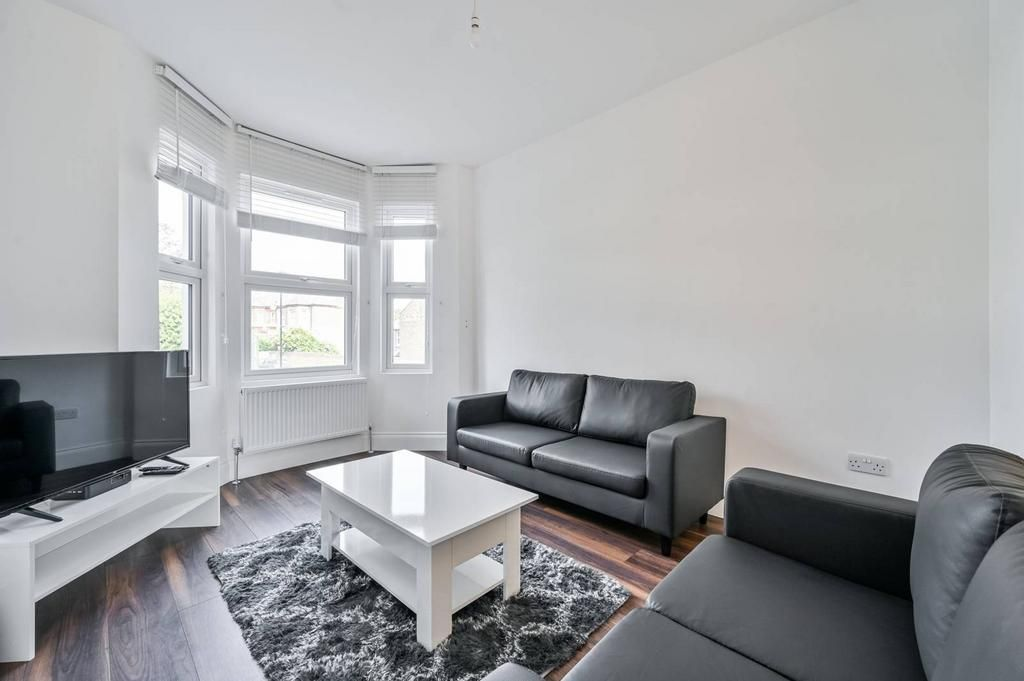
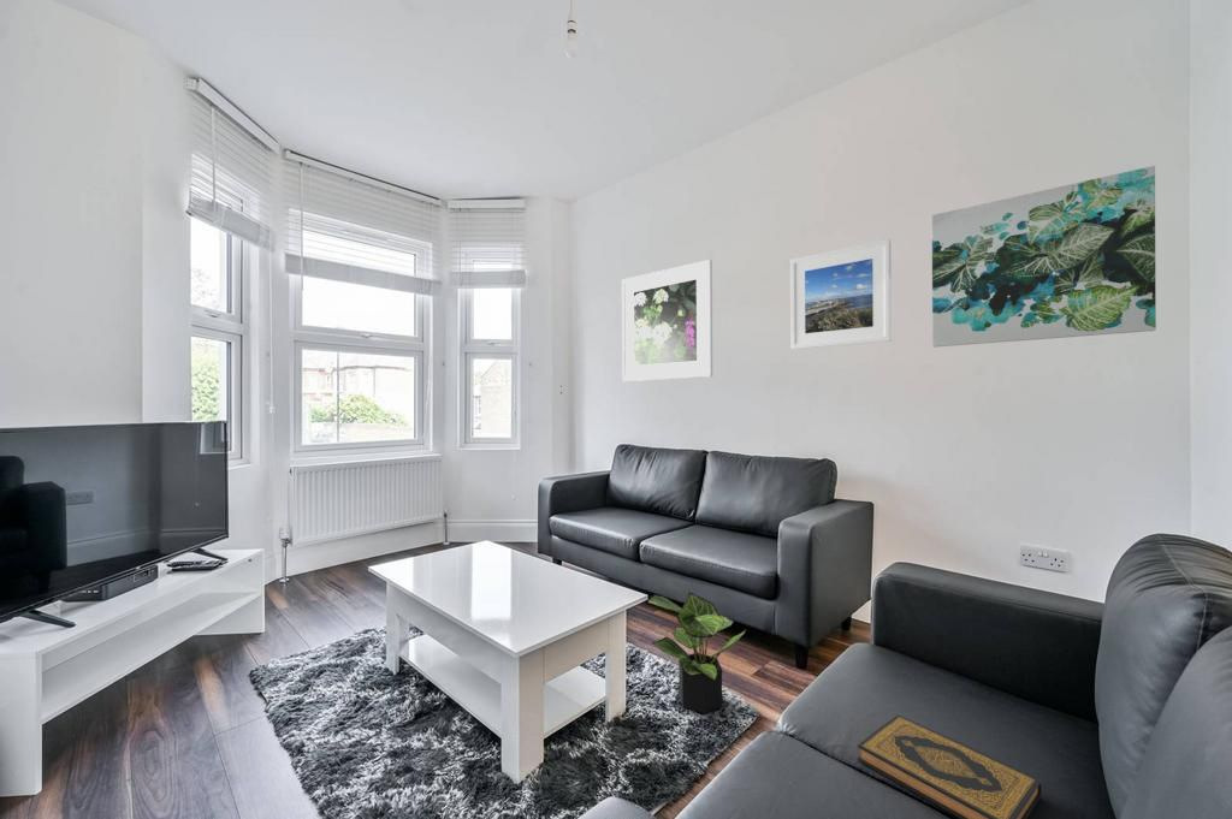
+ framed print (837, 297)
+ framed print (663, 325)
+ potted plant (692, 645)
+ hardback book (944, 768)
+ wall art (1031, 267)
